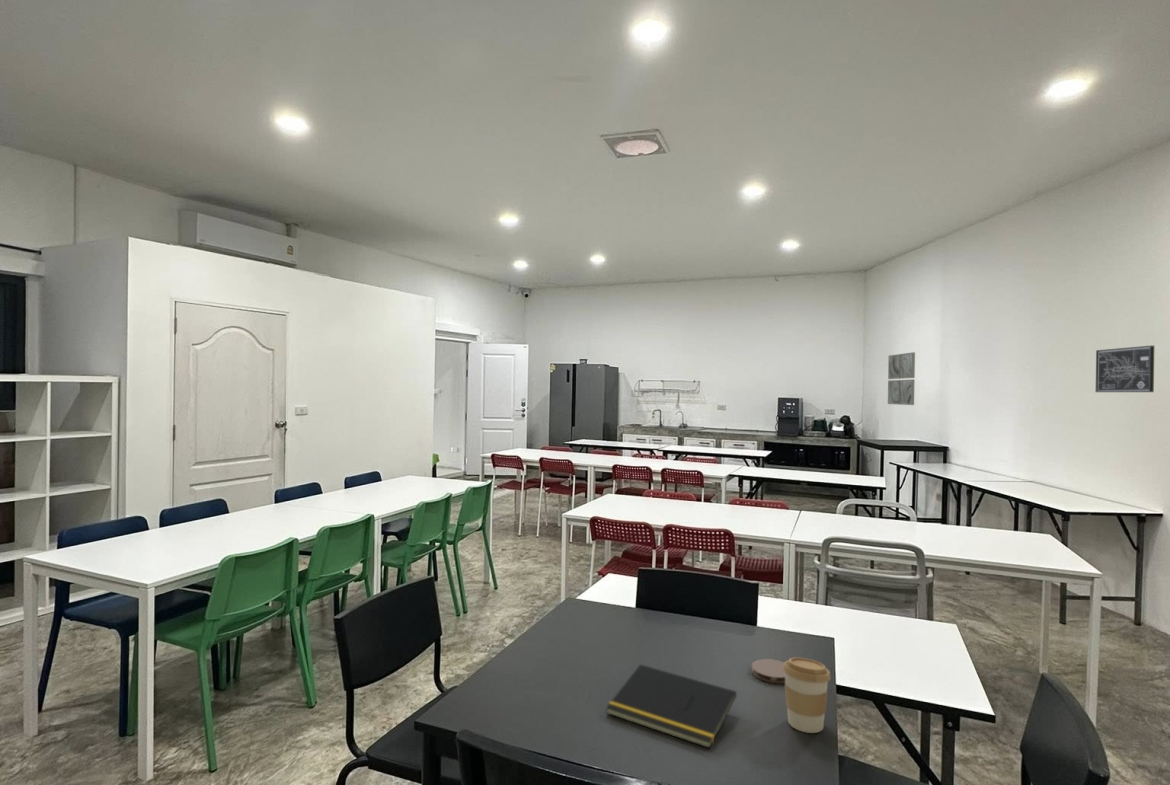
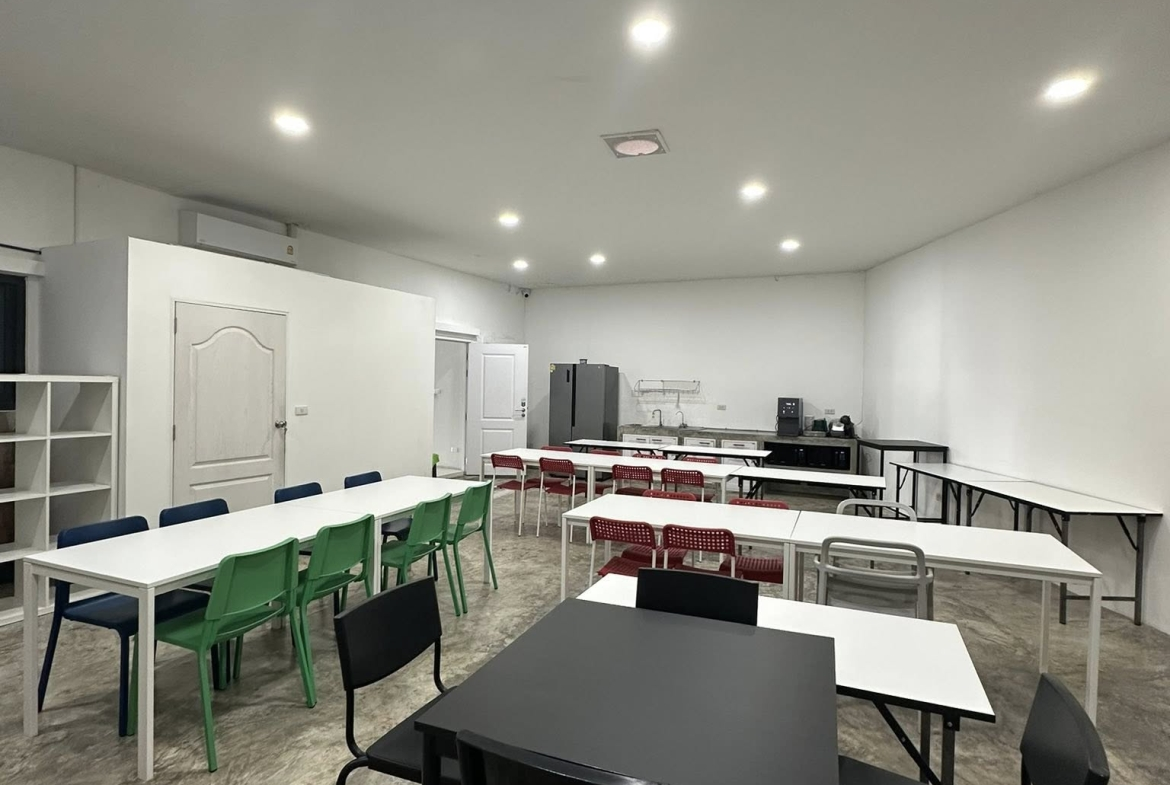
- wall art (1123, 370)
- coaster (772, 670)
- notepad (671, 702)
- wall art (900, 378)
- coffee cup (806, 692)
